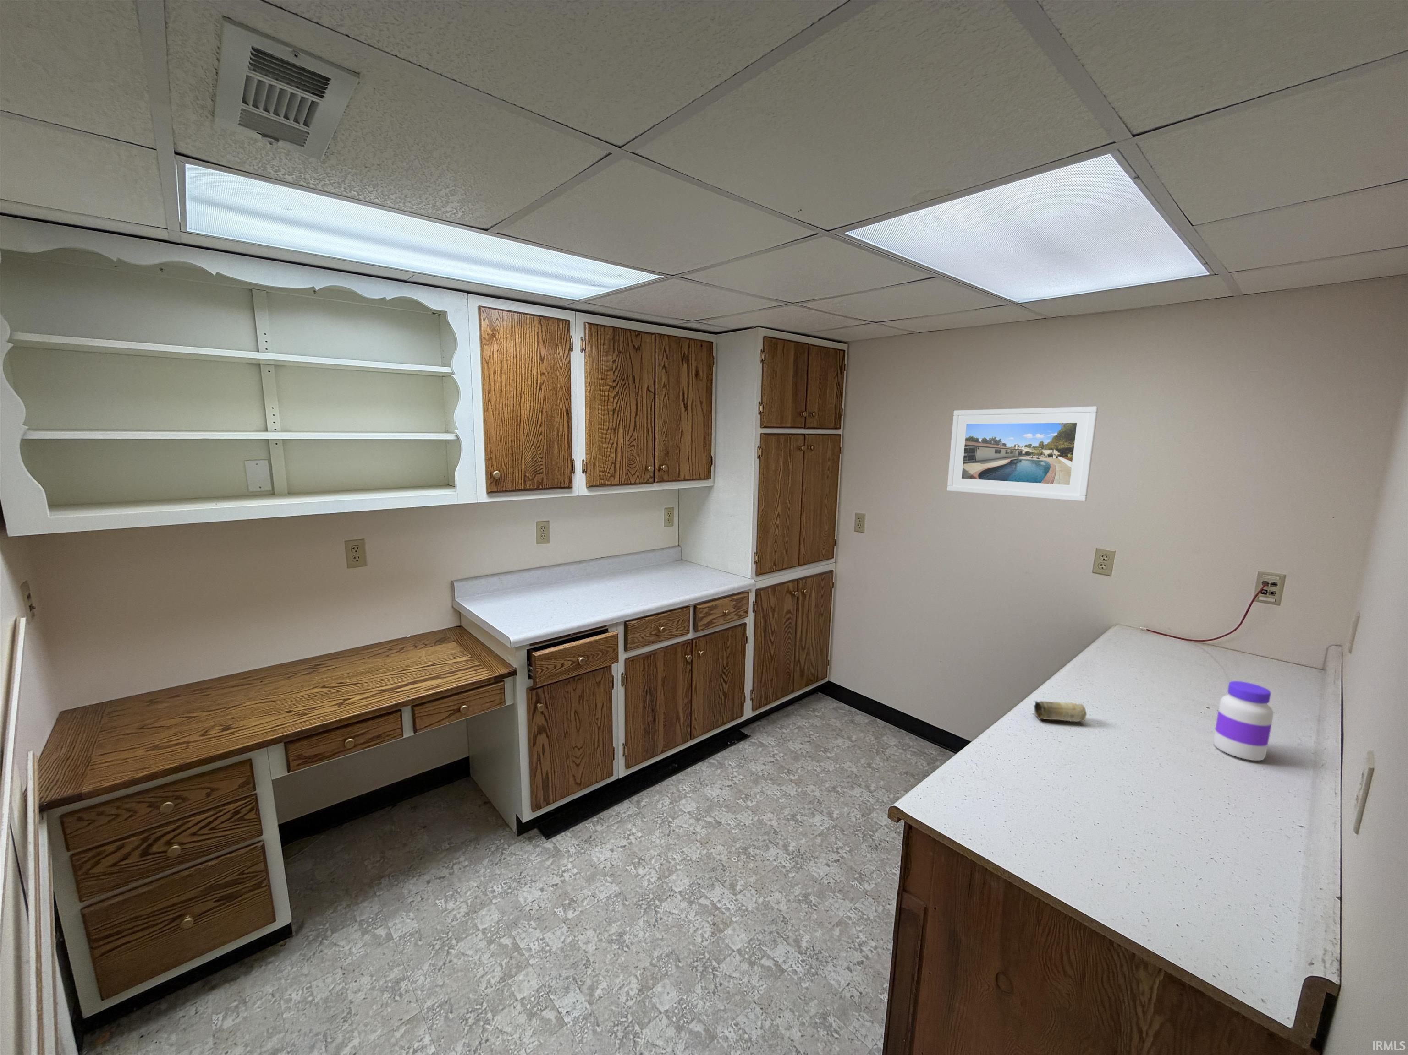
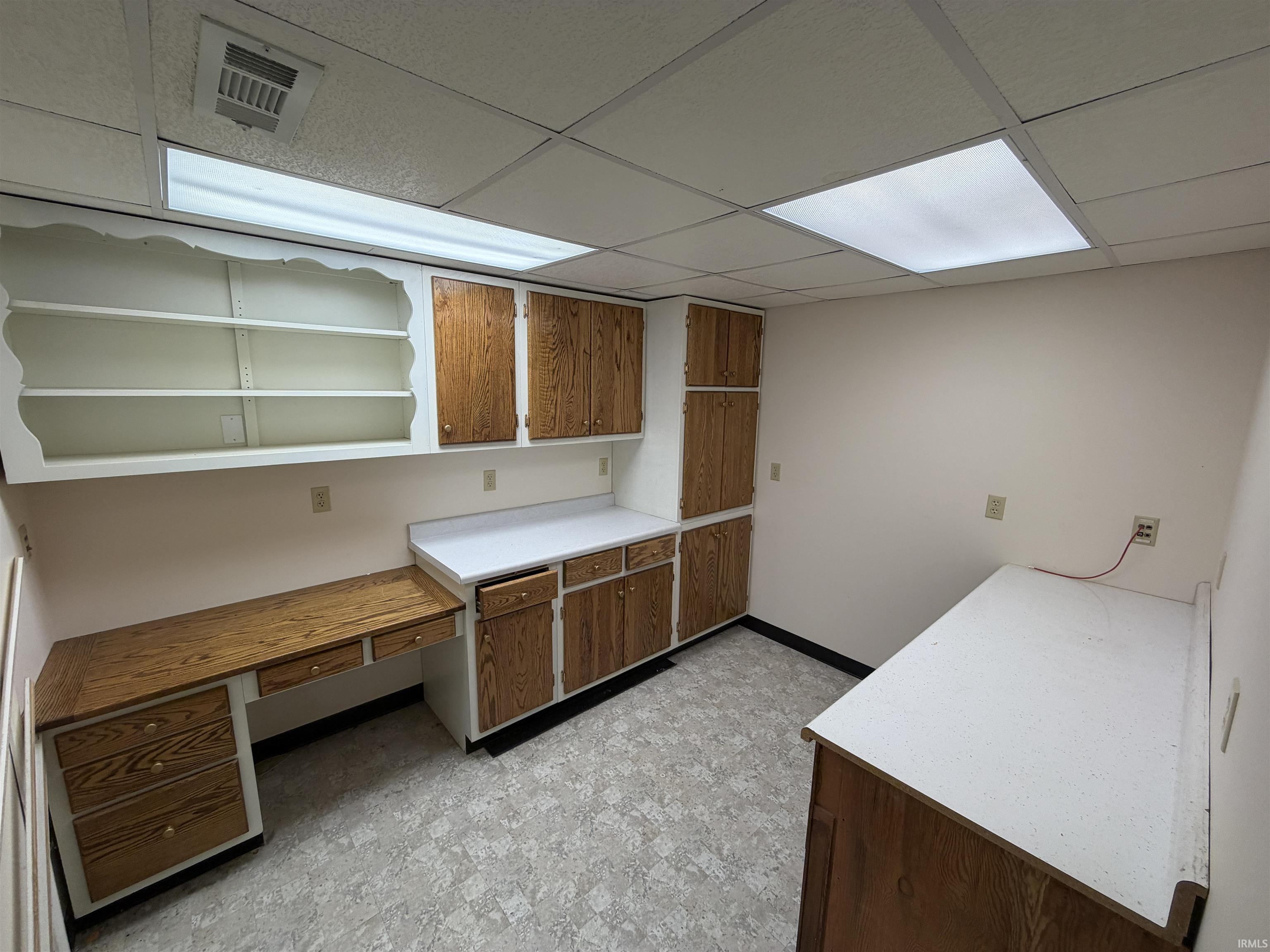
- jar (1244, 719)
- paper towel roll (1059, 710)
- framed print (1016, 452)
